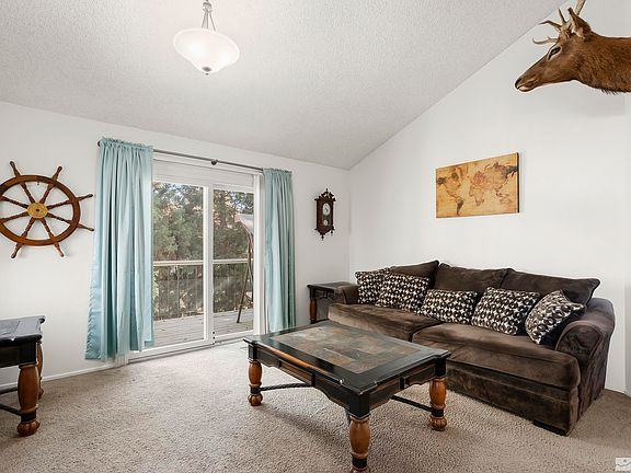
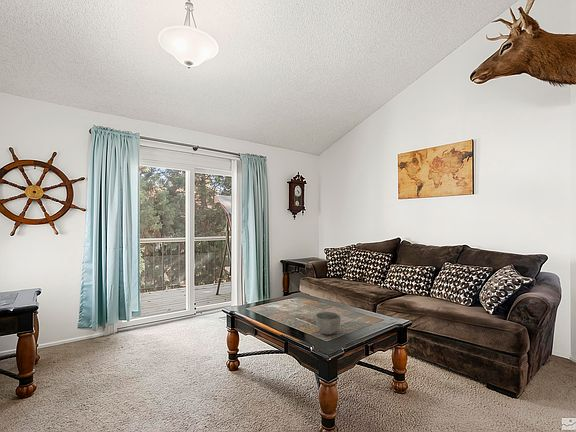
+ bowl (328, 324)
